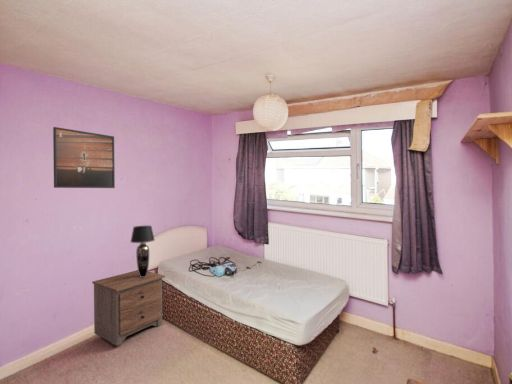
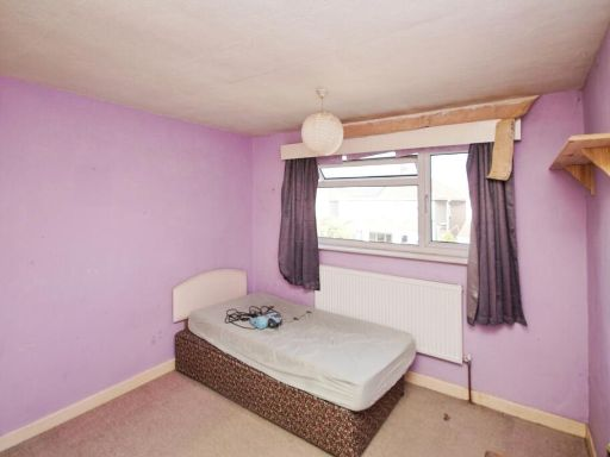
- table lamp (142, 251)
- nightstand (130, 304)
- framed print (86, 160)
